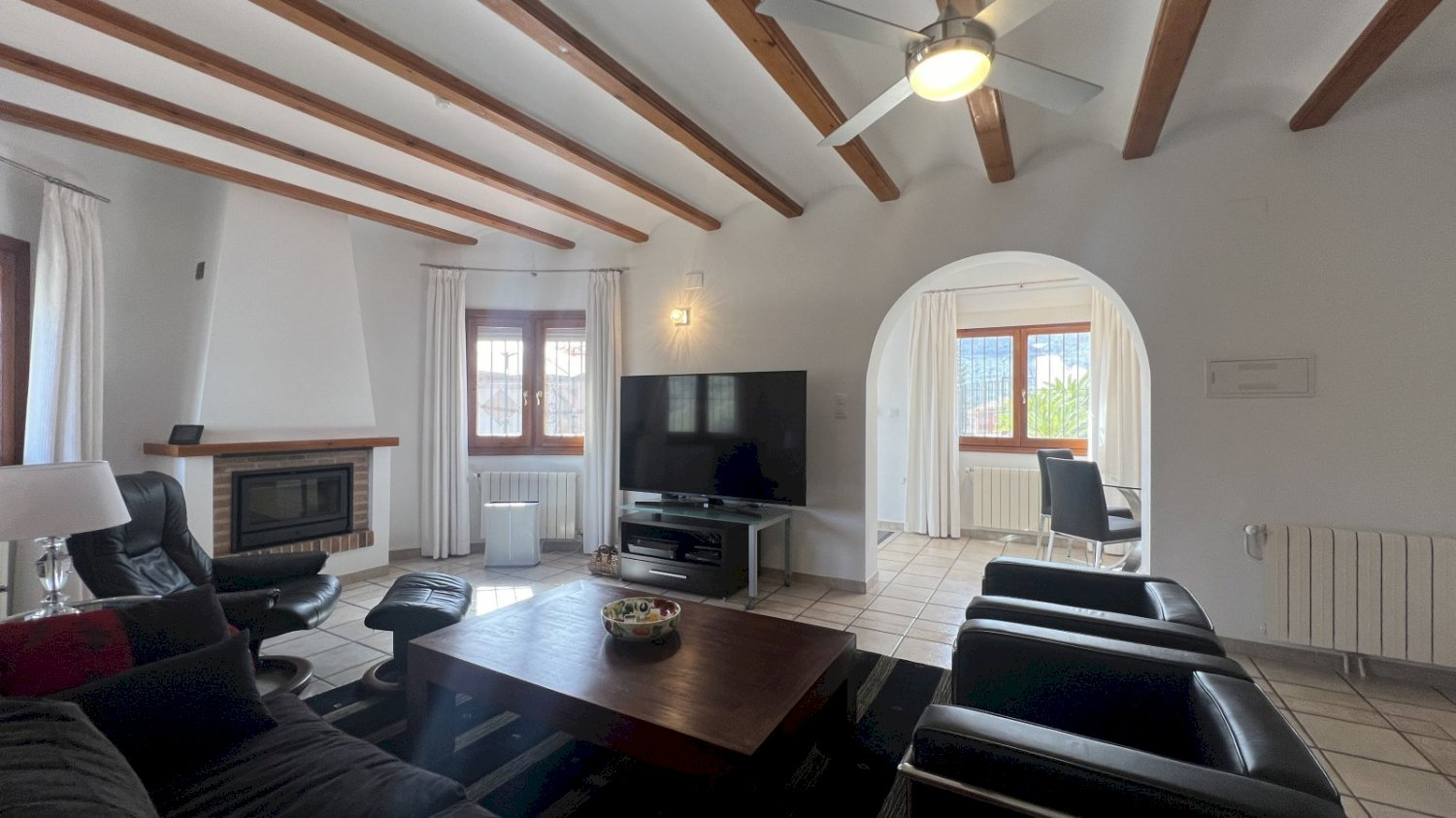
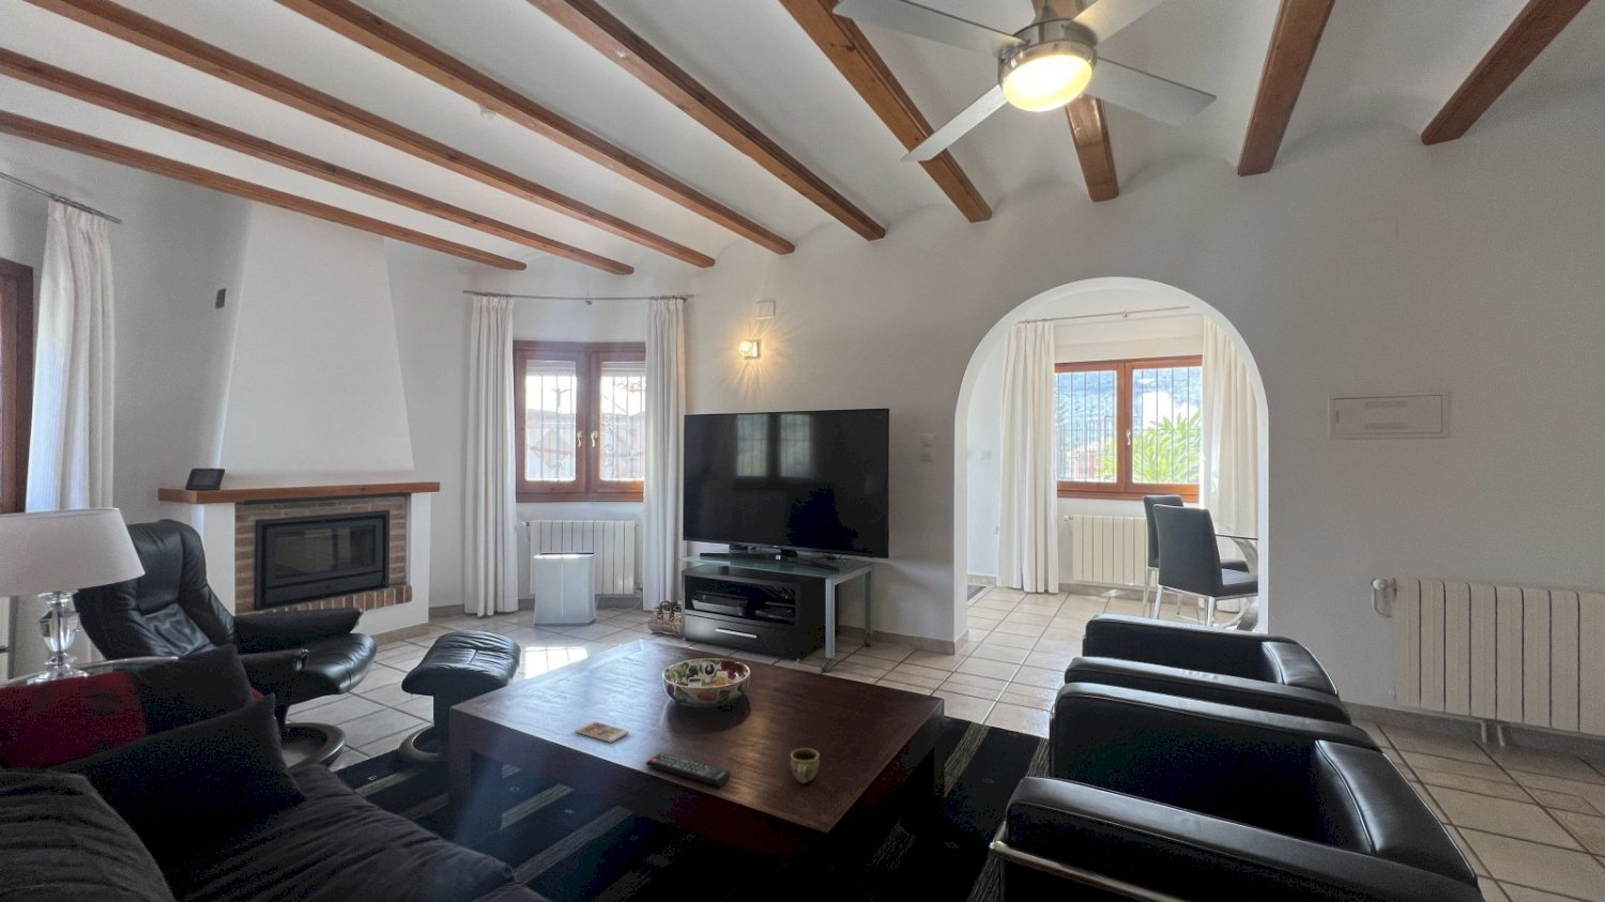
+ smartphone (602, 731)
+ cup (803, 769)
+ remote control (687, 770)
